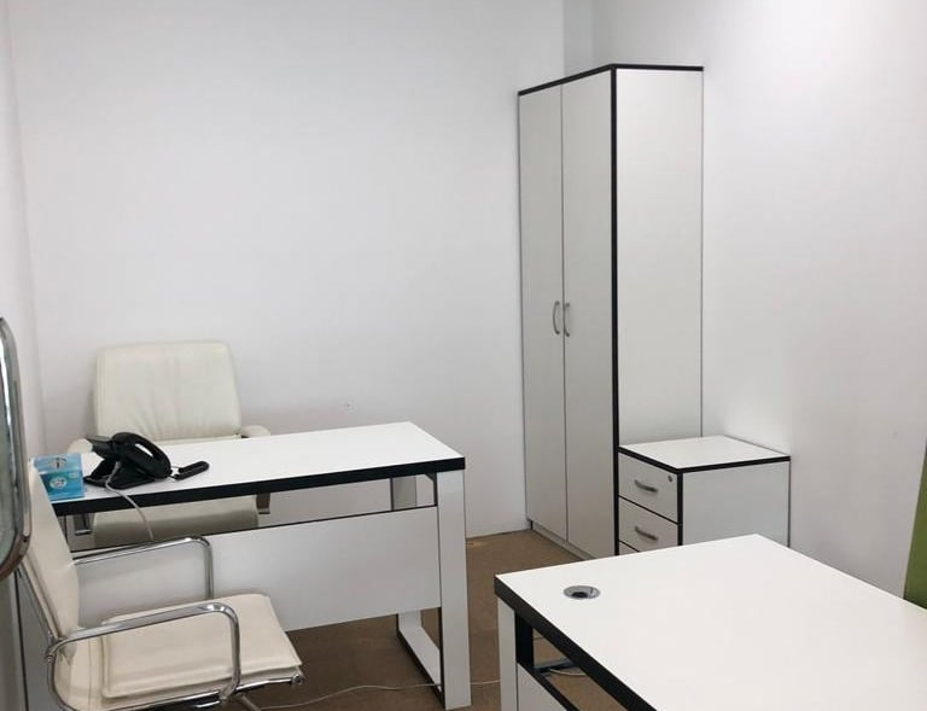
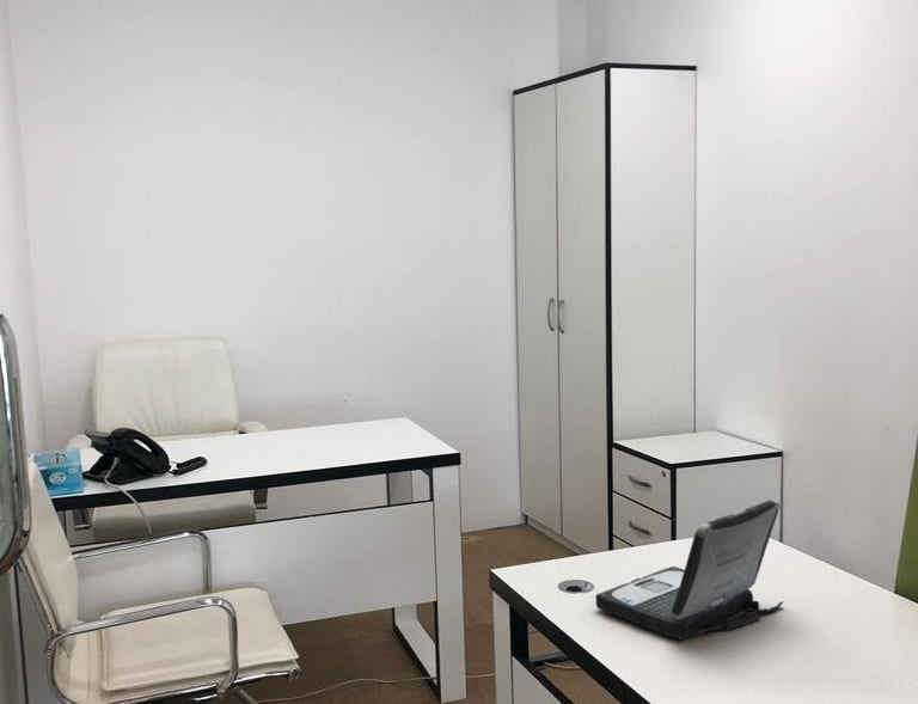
+ laptop (690, 556)
